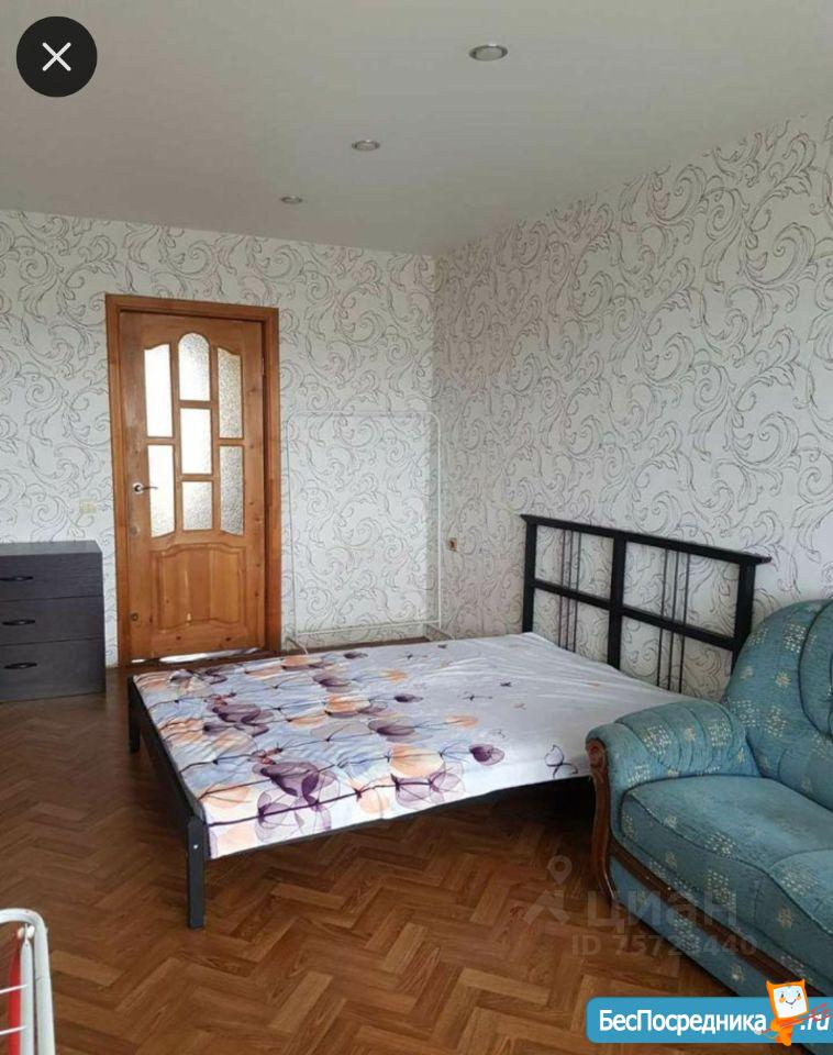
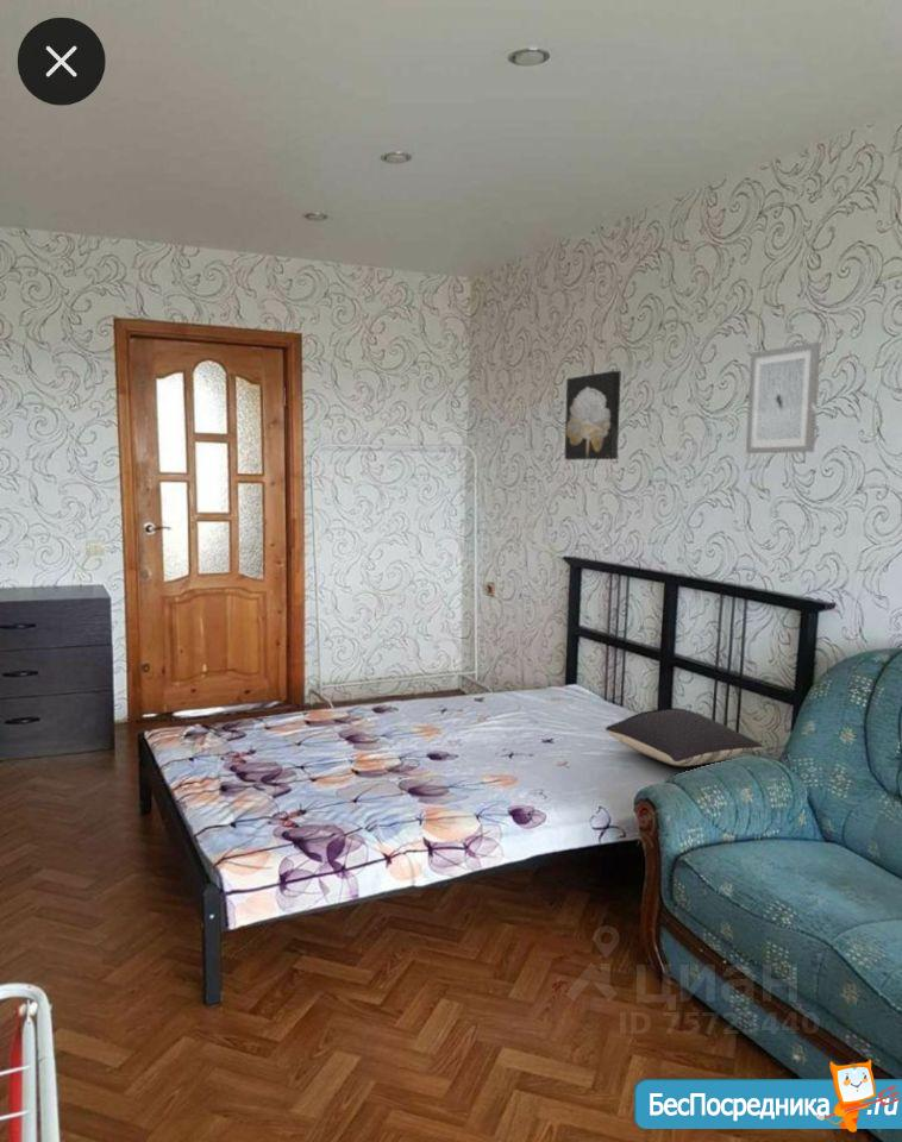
+ wall art (781, 400)
+ pillow (682, 738)
+ wall art (591, 418)
